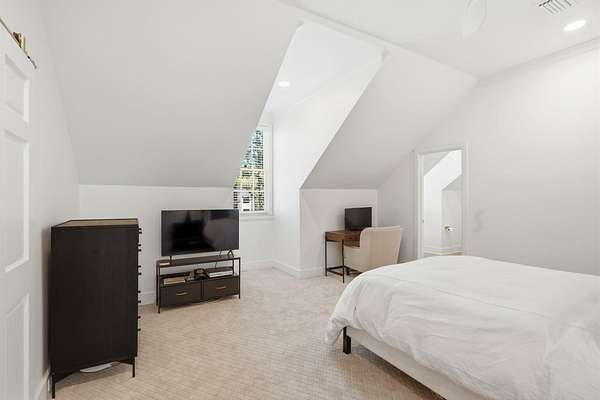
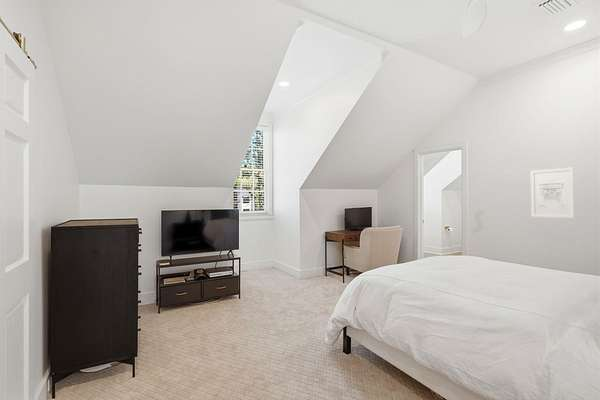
+ wall art (551, 193)
